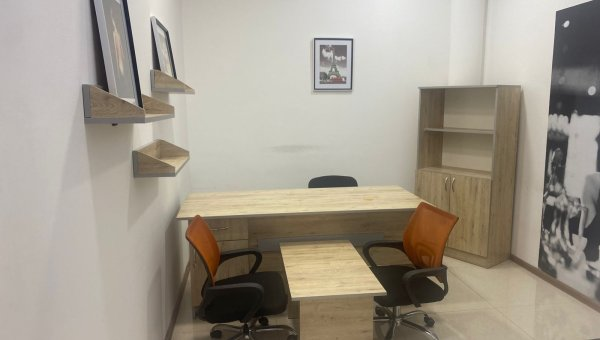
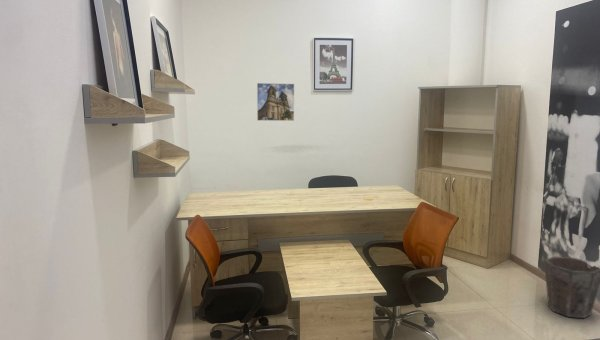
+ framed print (275, 102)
+ waste bin (570, 287)
